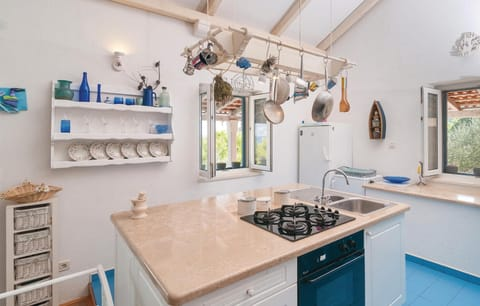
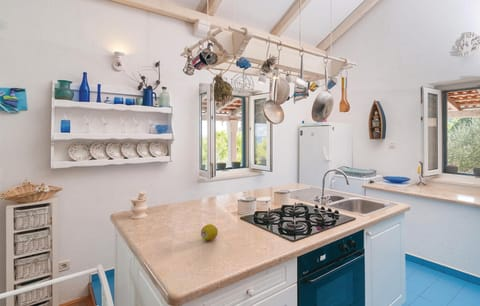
+ lemon (209, 232)
